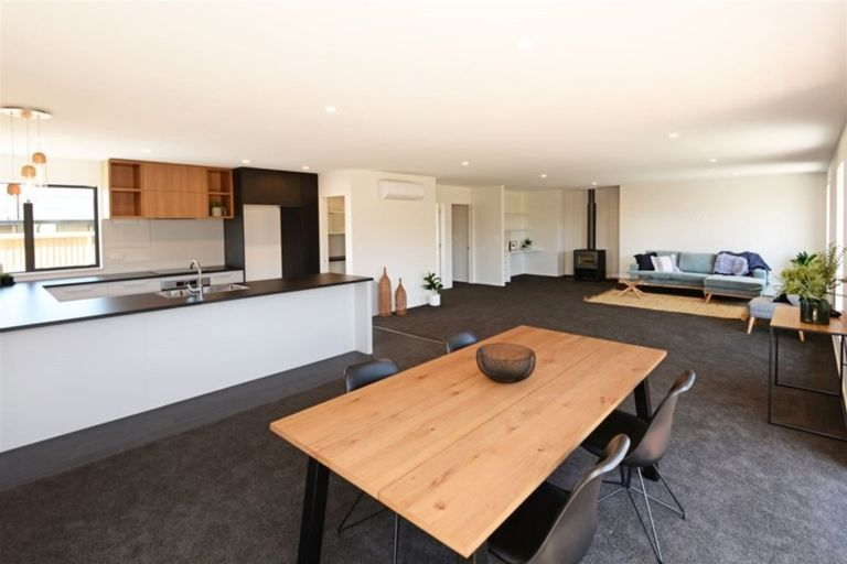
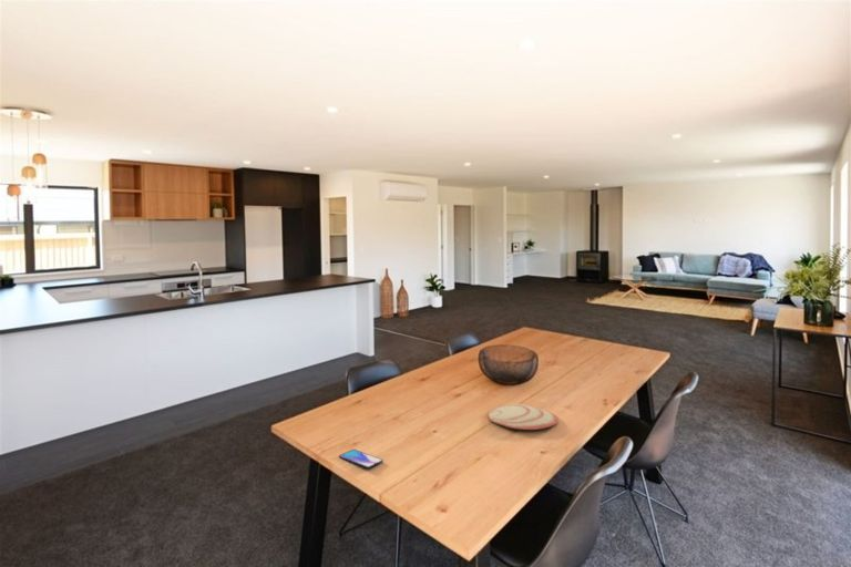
+ smartphone (360, 457)
+ plate (522, 413)
